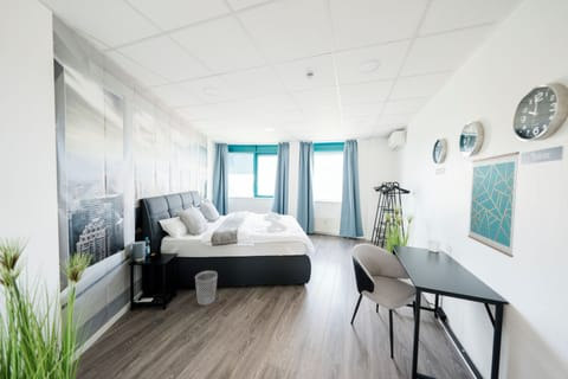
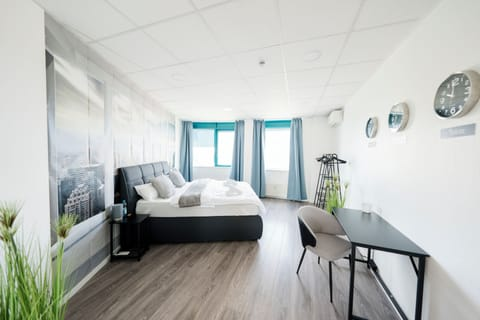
- wall art (489, 201)
- wastebasket (206, 287)
